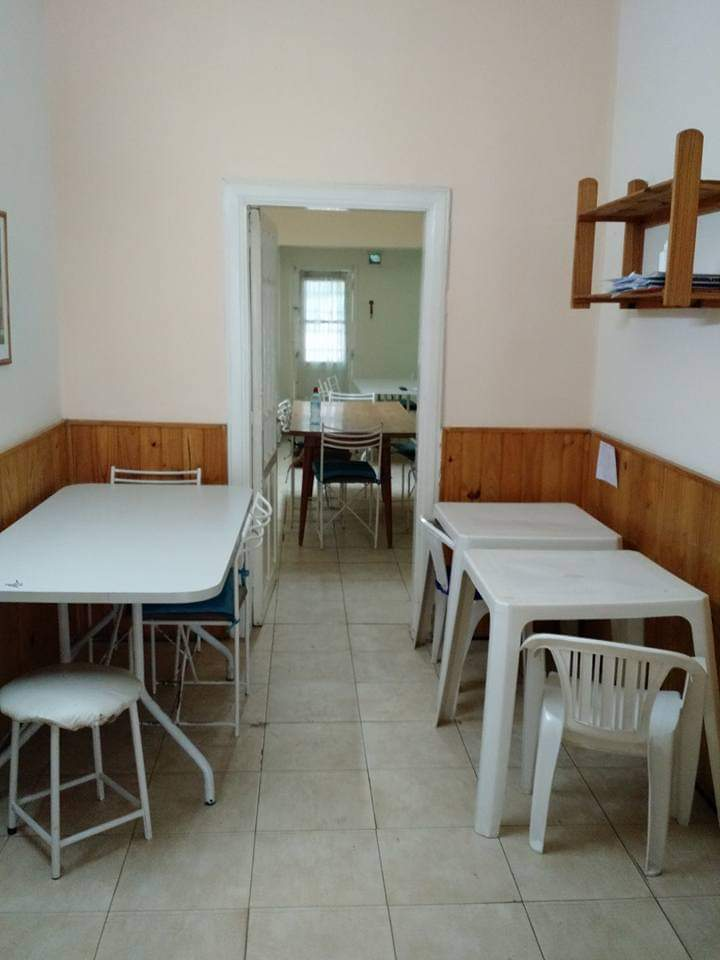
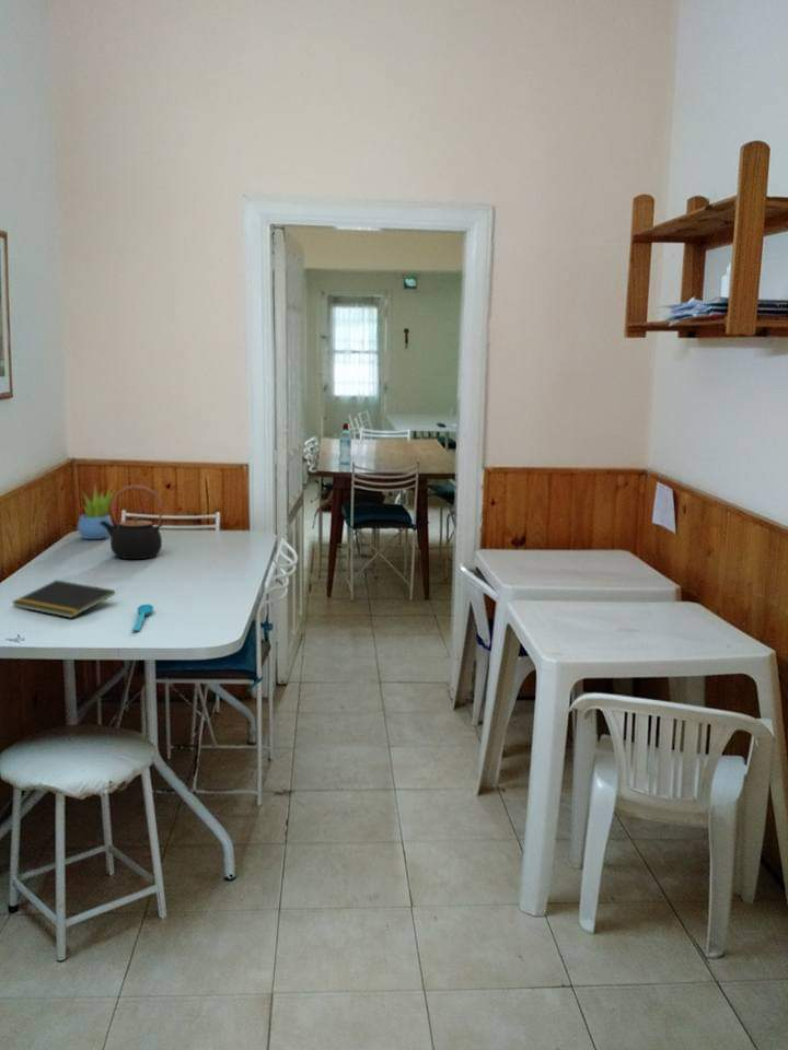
+ notepad (63, 597)
+ teapot (130, 521)
+ succulent plant (95, 511)
+ spoon (141, 617)
